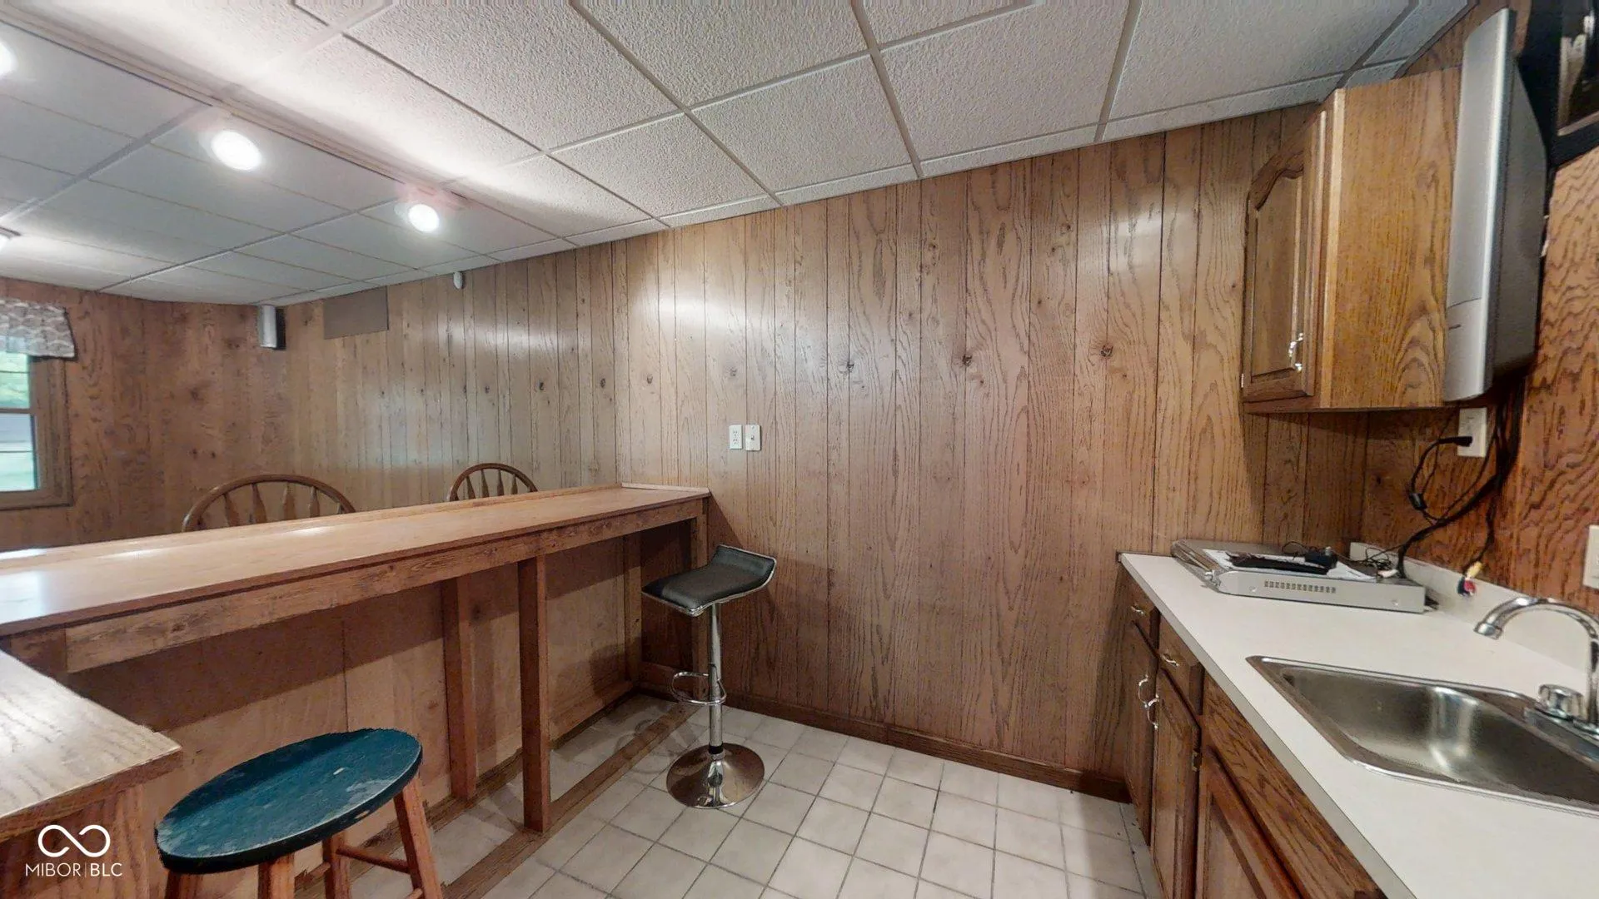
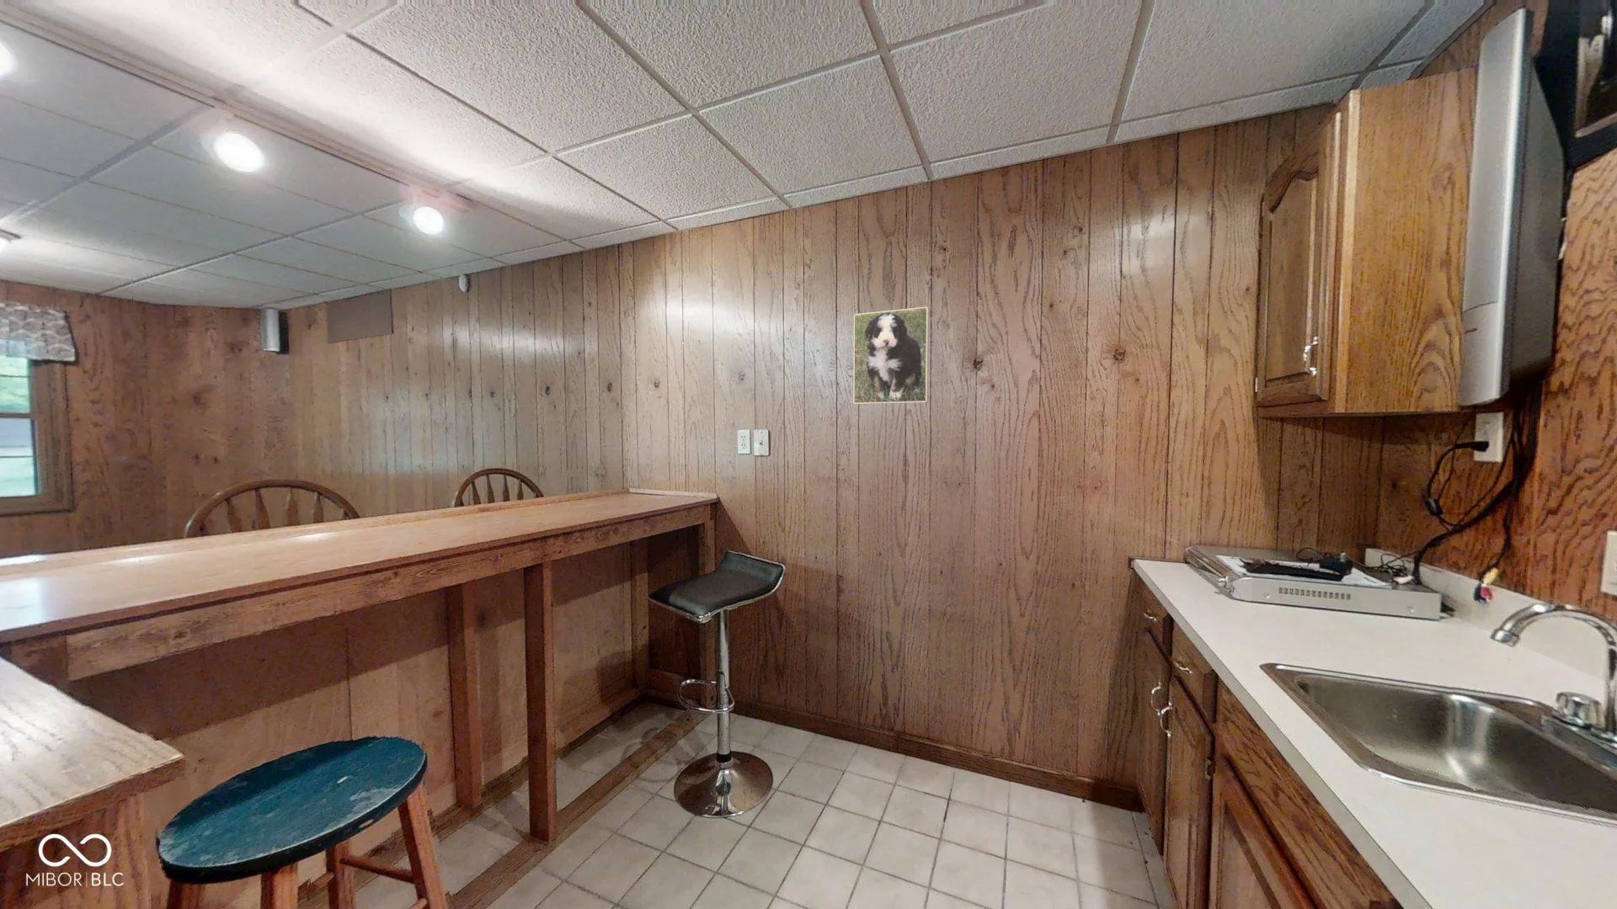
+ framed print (891, 357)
